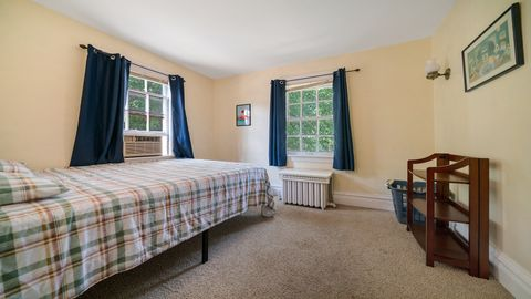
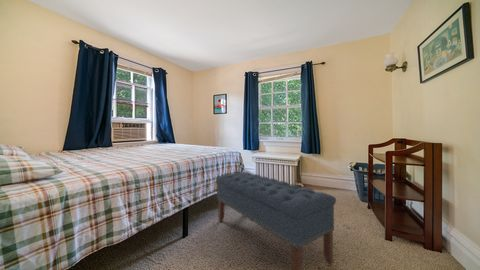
+ bench (264, 209)
